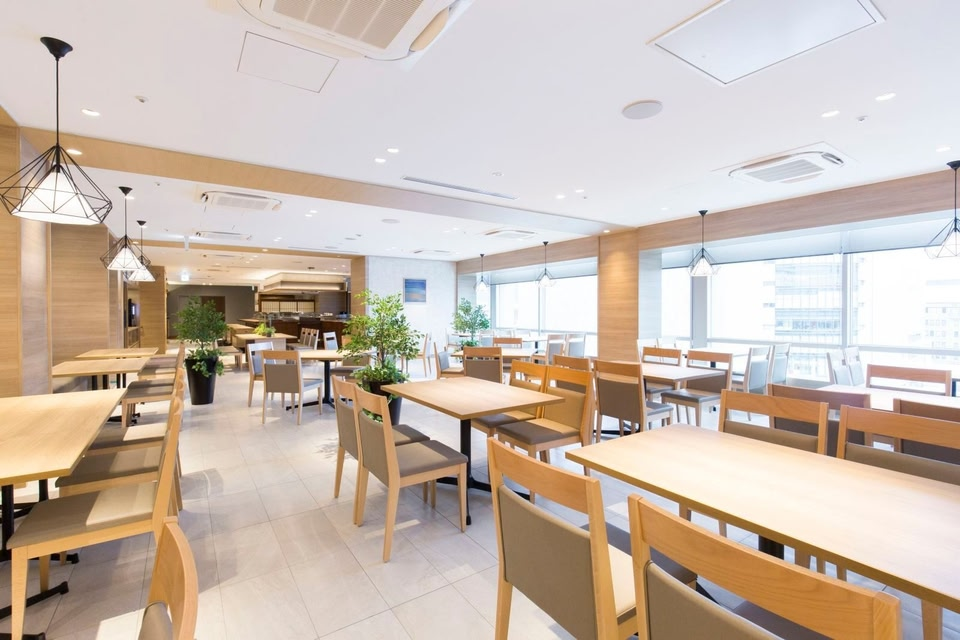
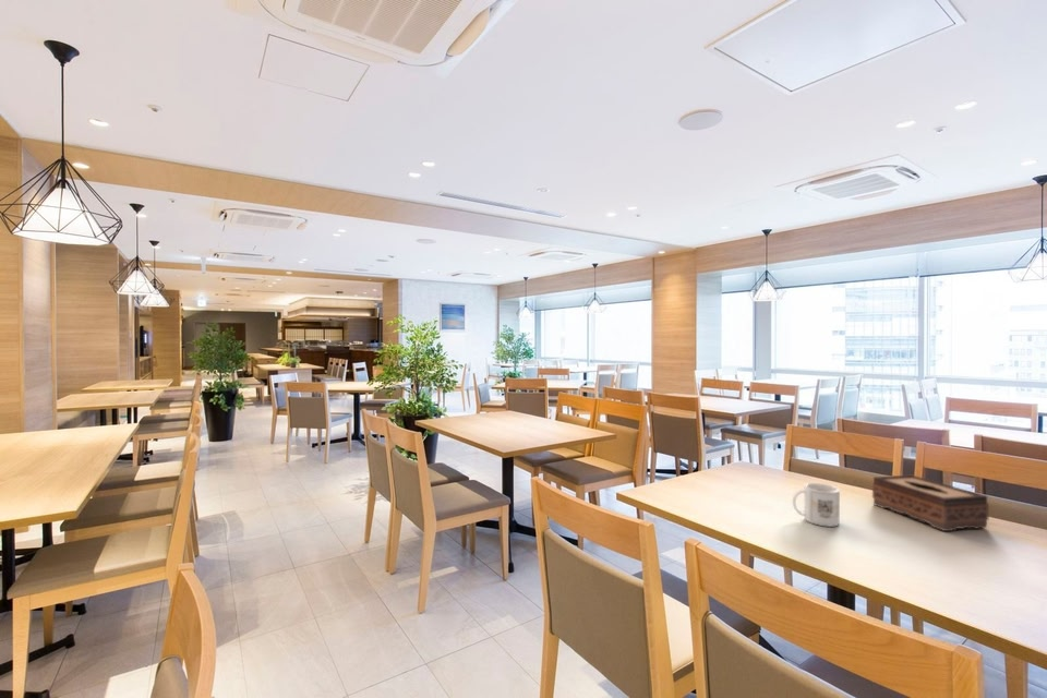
+ mug (817, 503)
+ tissue box (926, 501)
